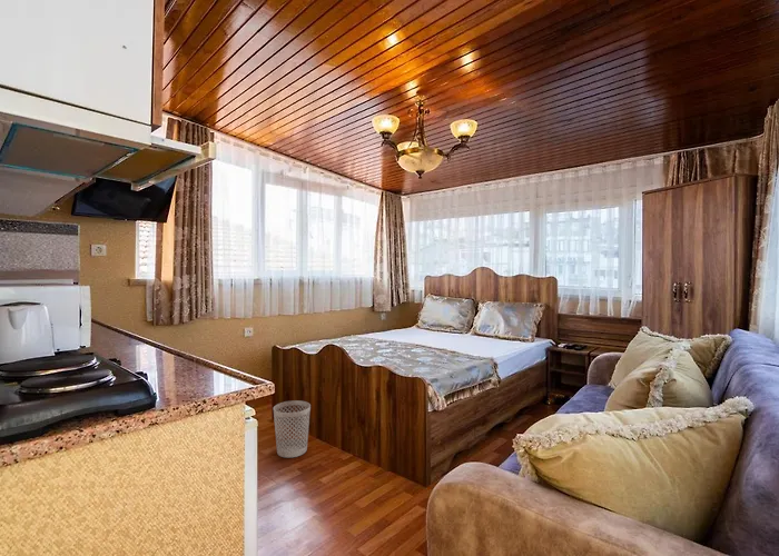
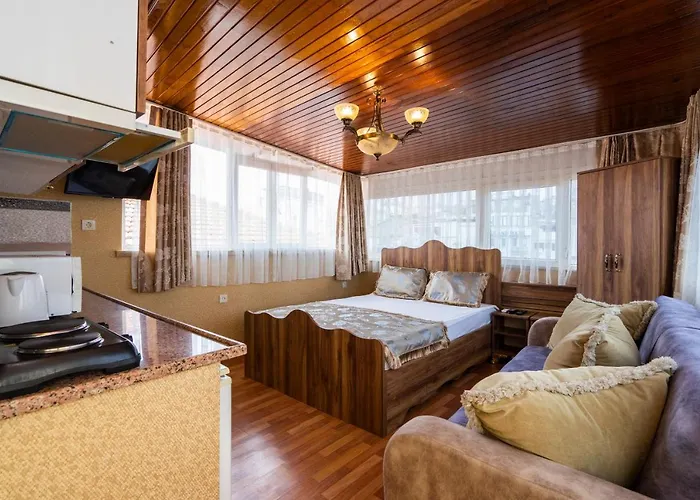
- wastebasket (292, 429)
